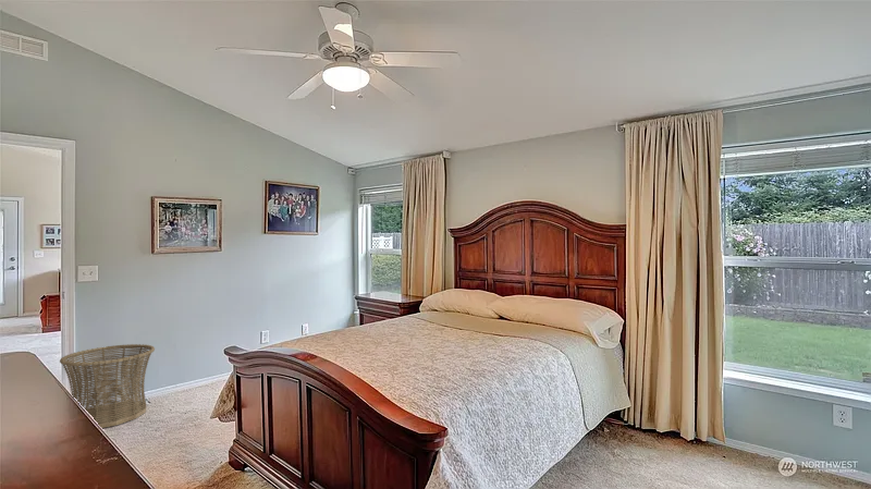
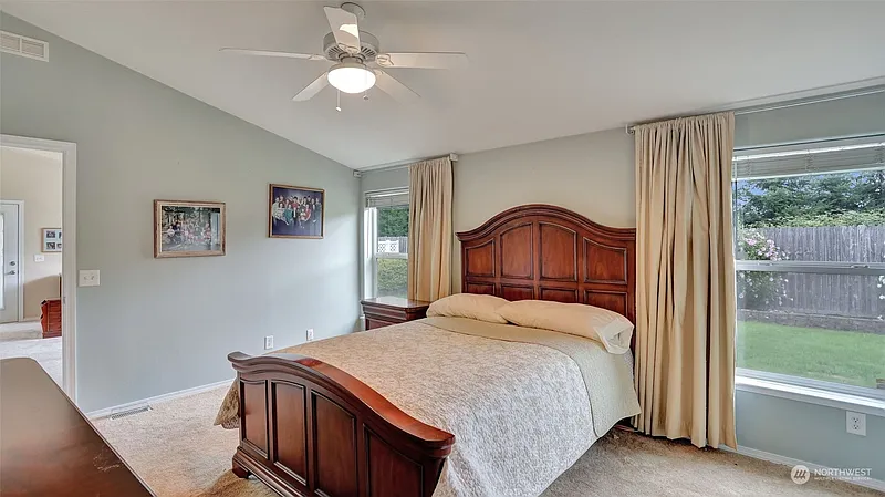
- basket (109, 383)
